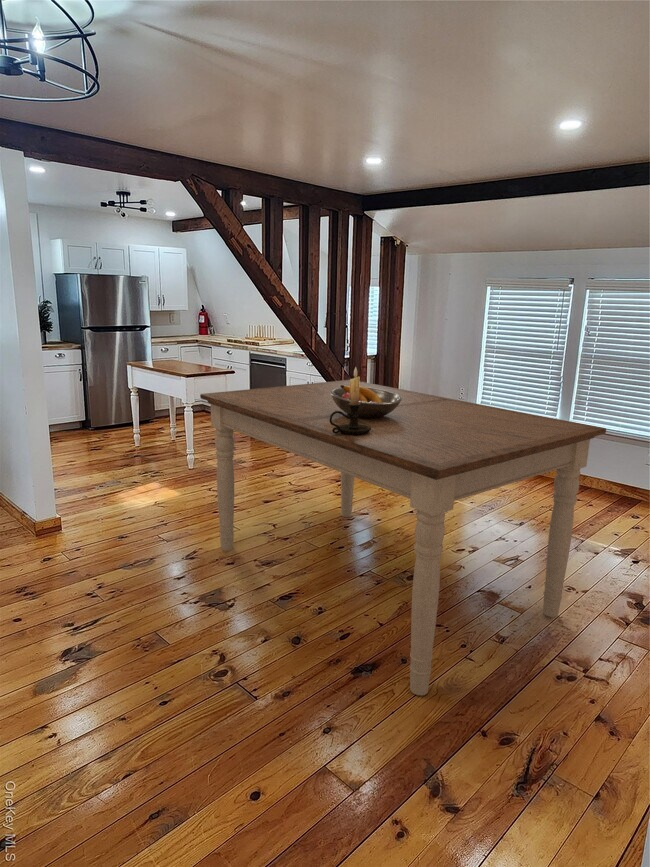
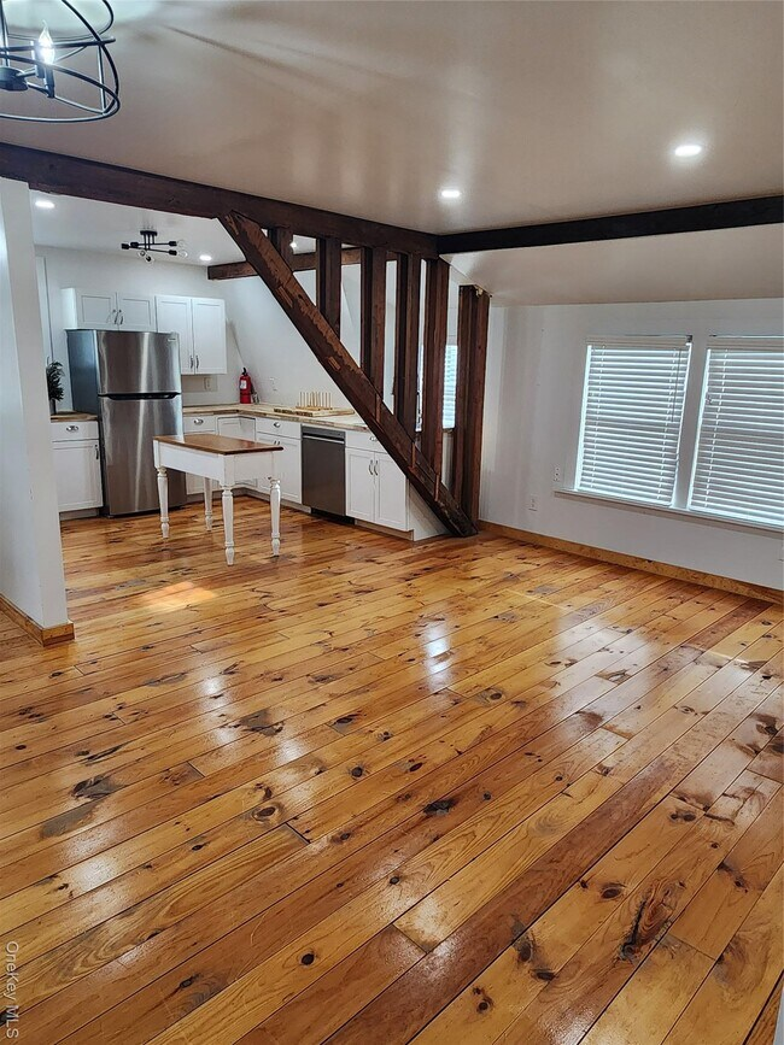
- candle holder (350, 399)
- dining table (381, 487)
- fruit bowl (364, 401)
